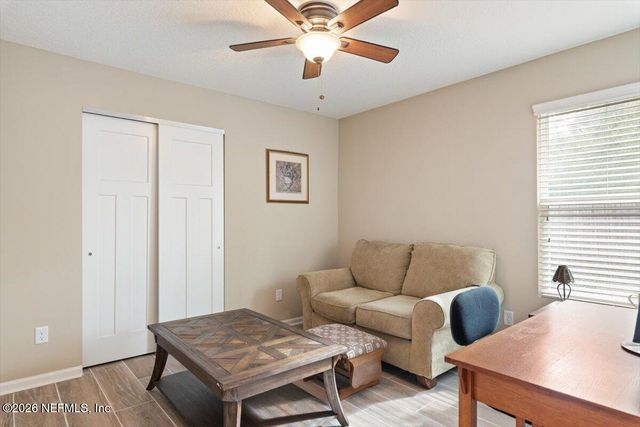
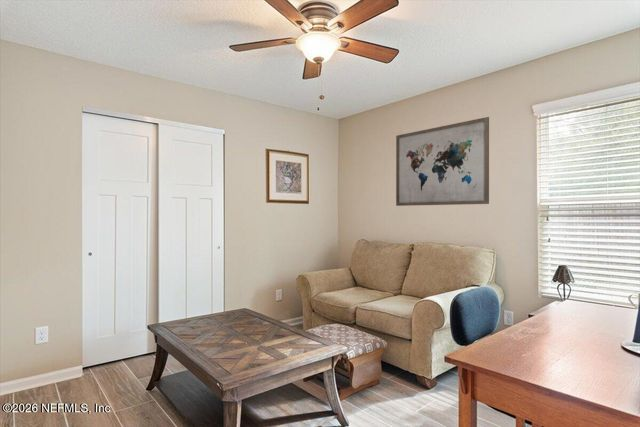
+ wall art (437, 166)
